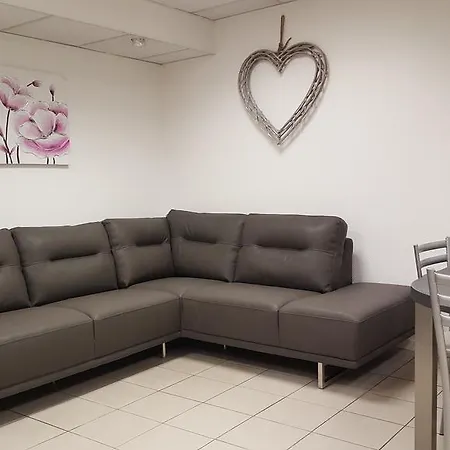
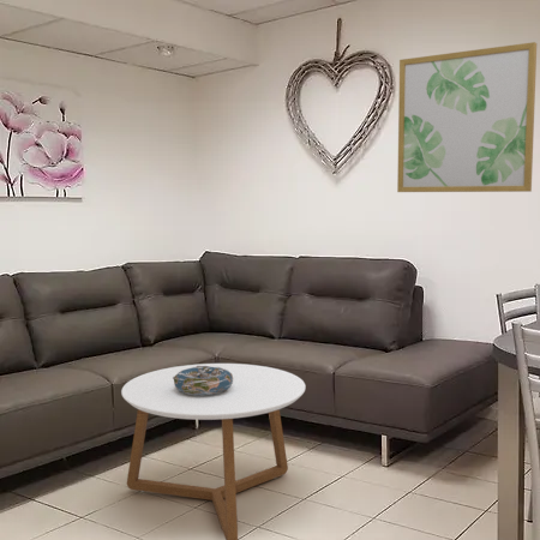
+ wall art (462, 122)
+ coffee table (223, 444)
+ decorative bowl (203, 379)
